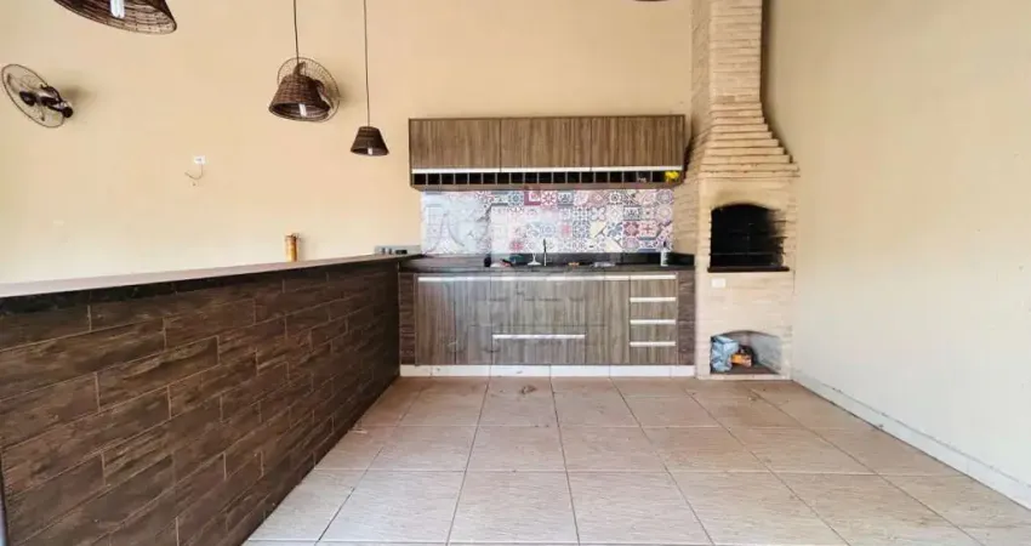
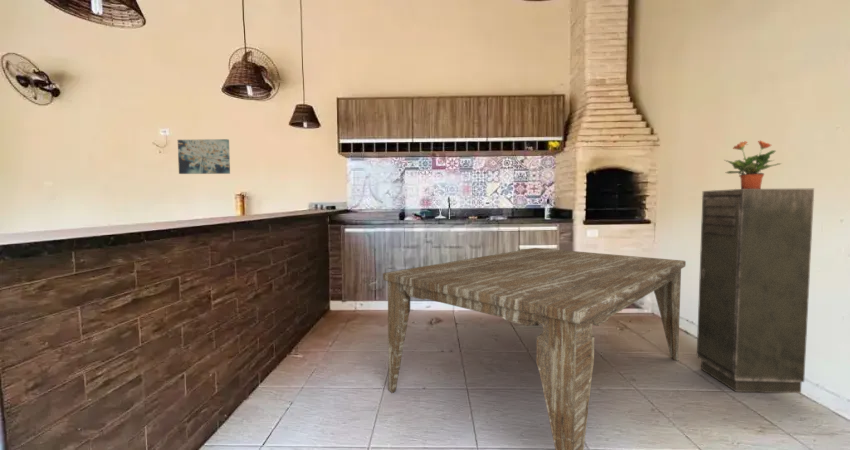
+ dining table (547, 320)
+ potted plant (751, 164)
+ storage cabinet (748, 286)
+ wall art (203, 156)
